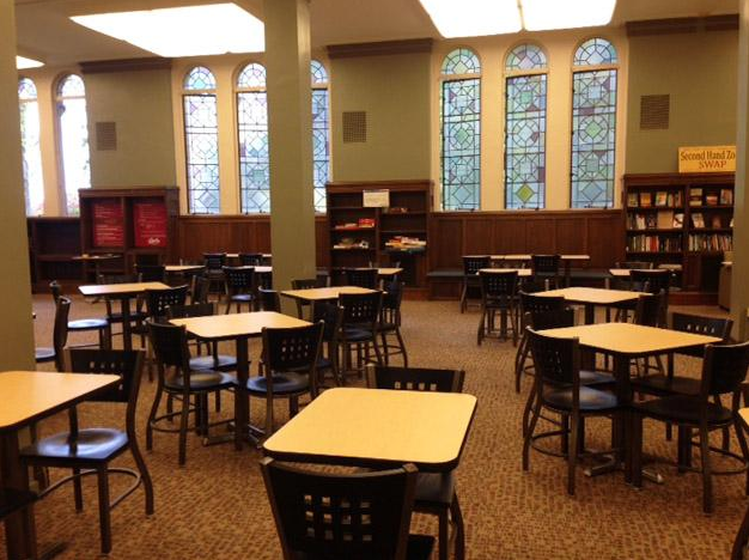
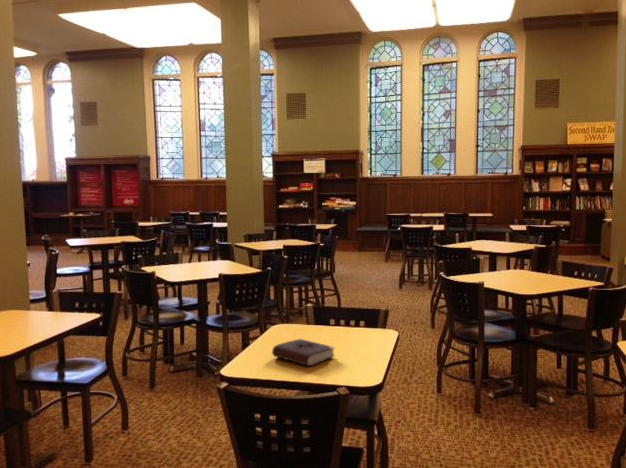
+ book (303, 351)
